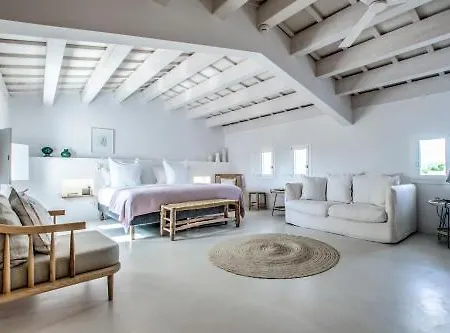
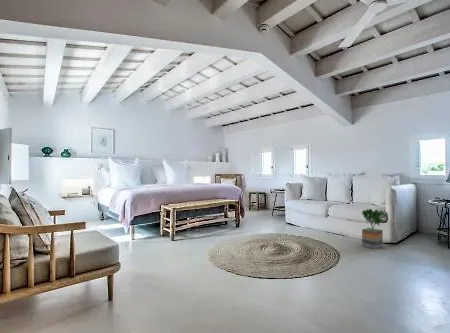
+ potted tree (373, 227)
